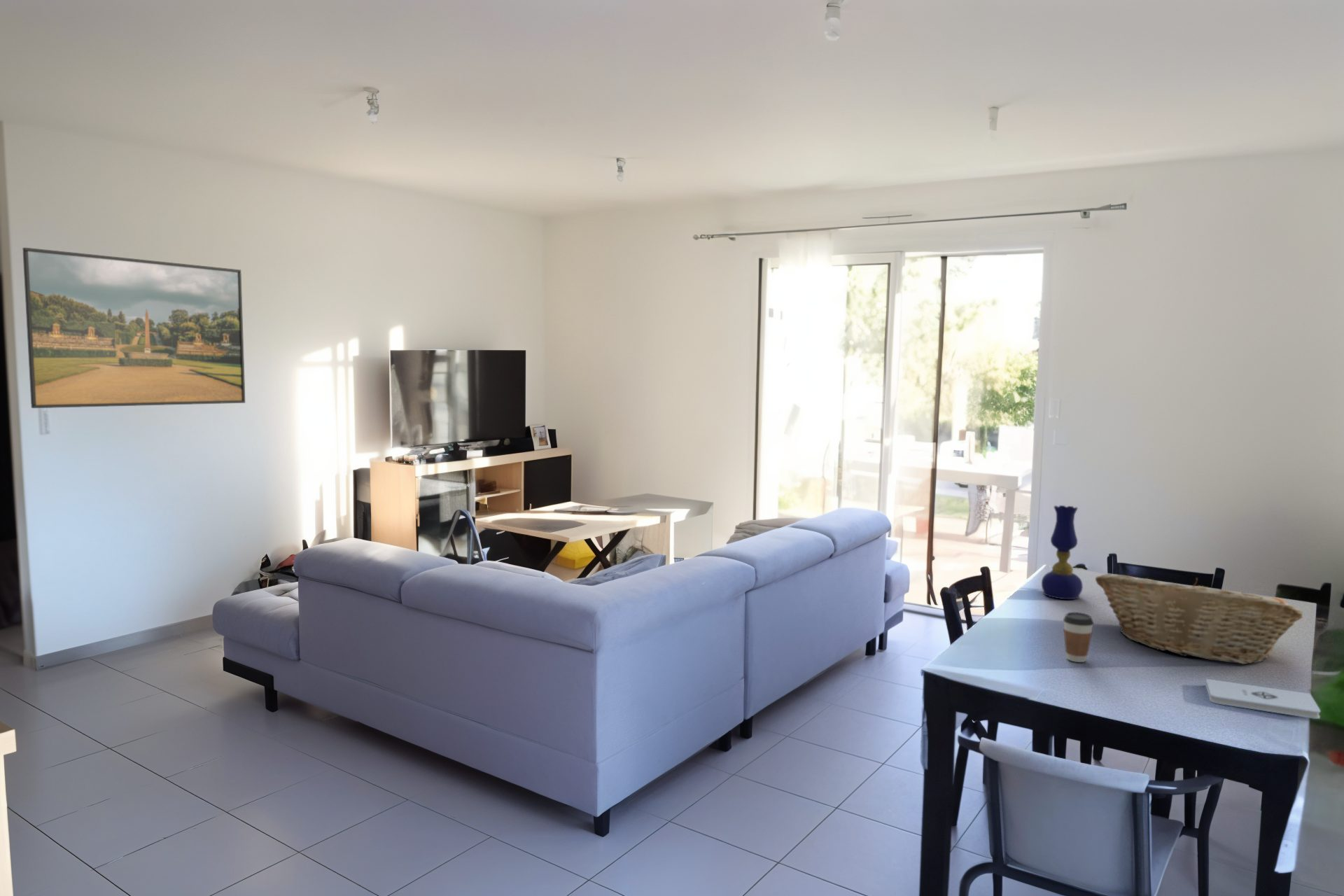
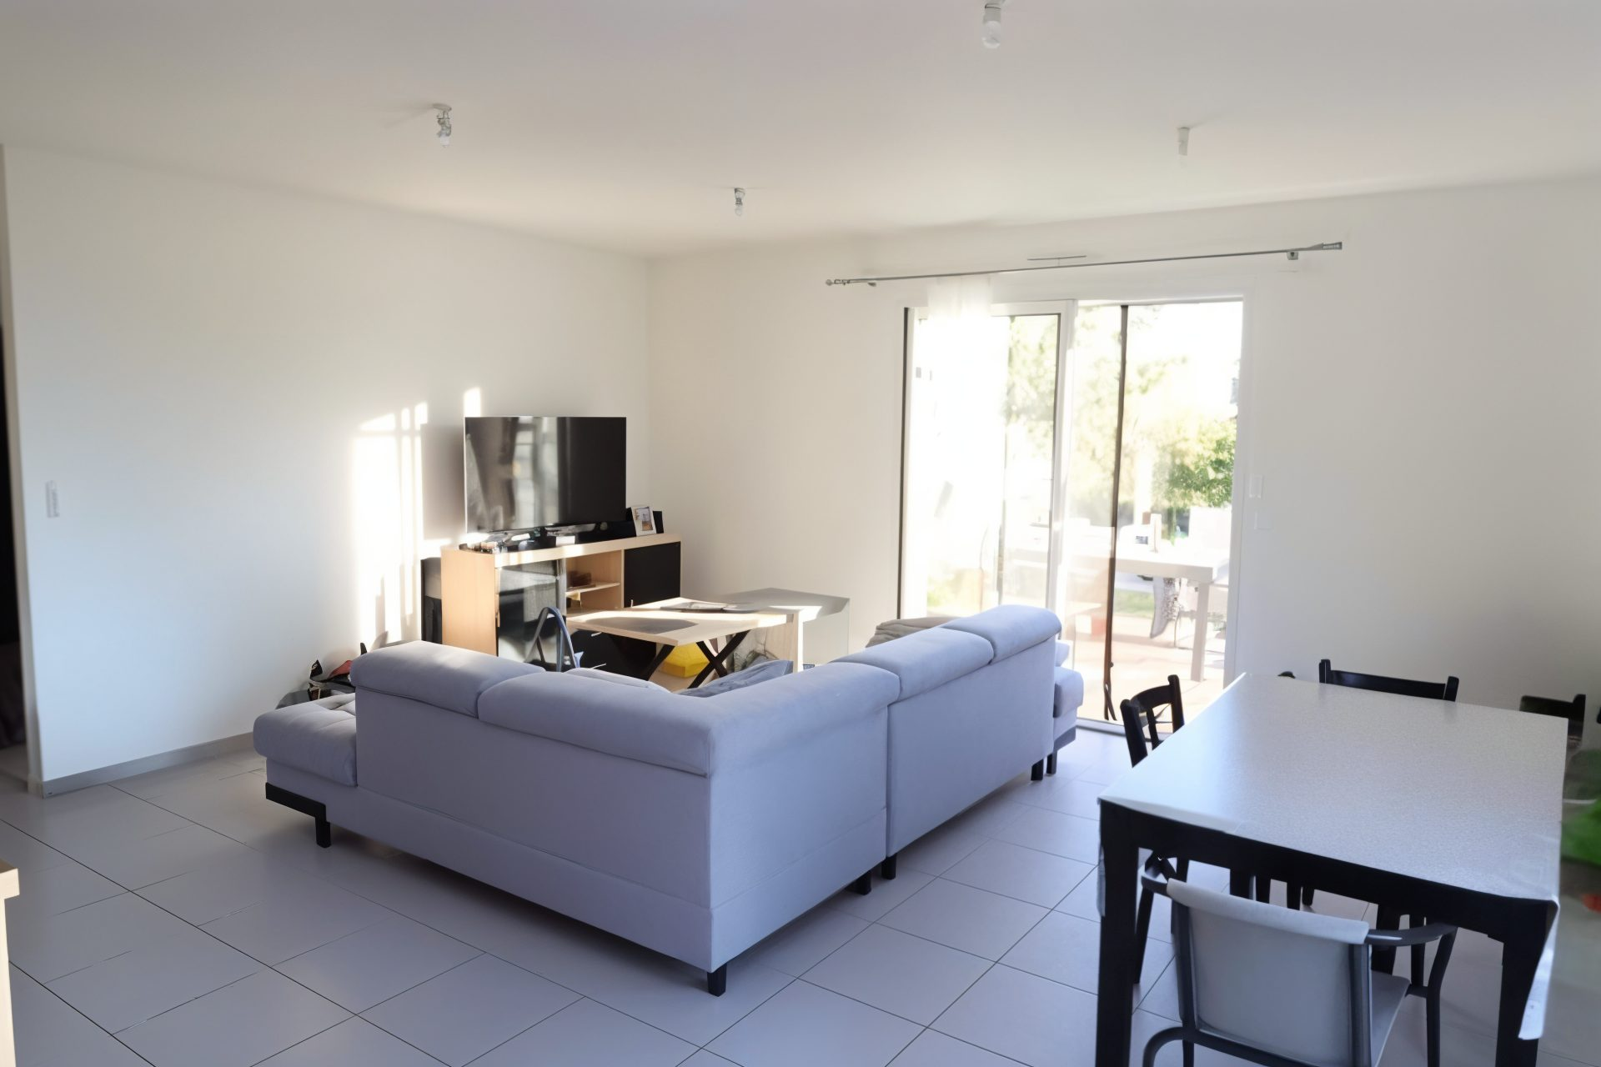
- notepad (1260, 698)
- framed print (145, 332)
- oil lamp (1061, 550)
- fruit basket (1191, 609)
- coffee cup (1077, 637)
